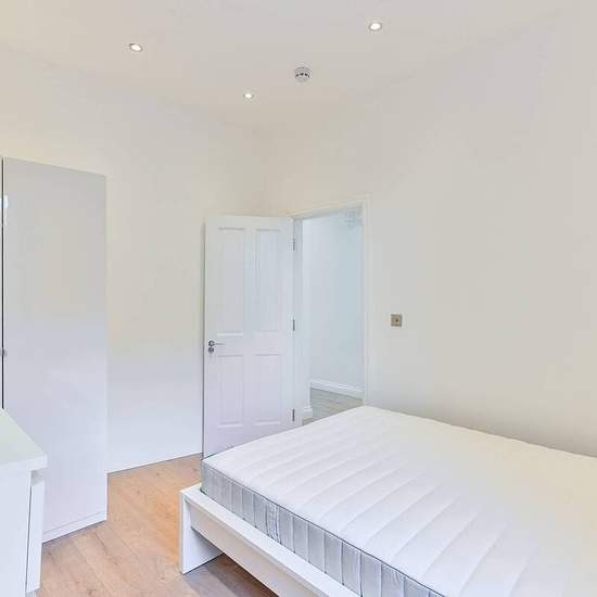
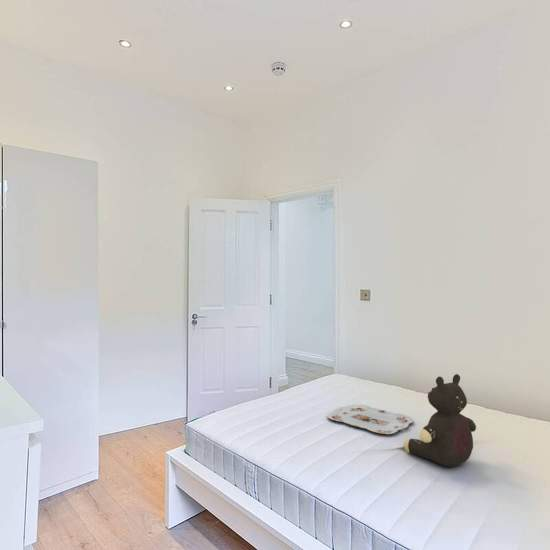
+ teddy bear (437, 415)
+ serving tray (369, 418)
